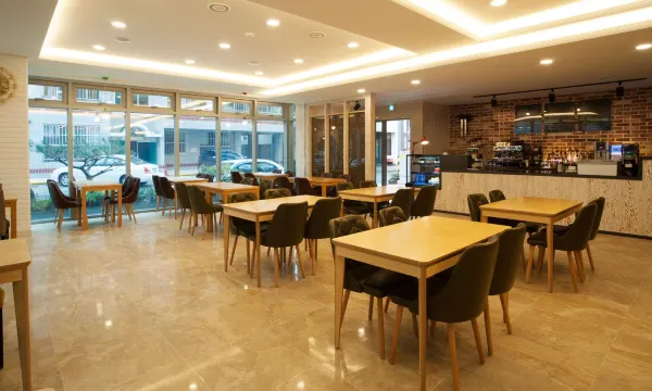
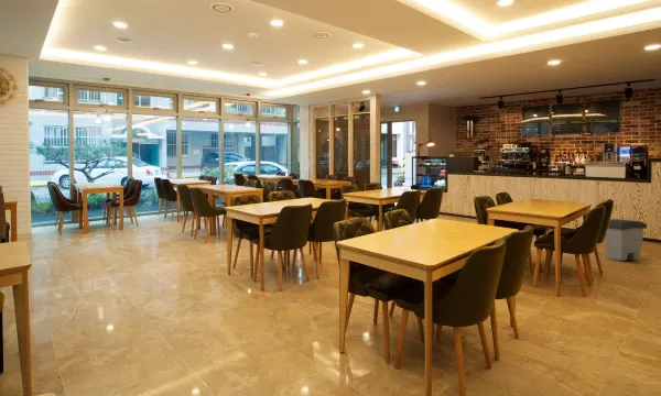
+ trash can (621, 239)
